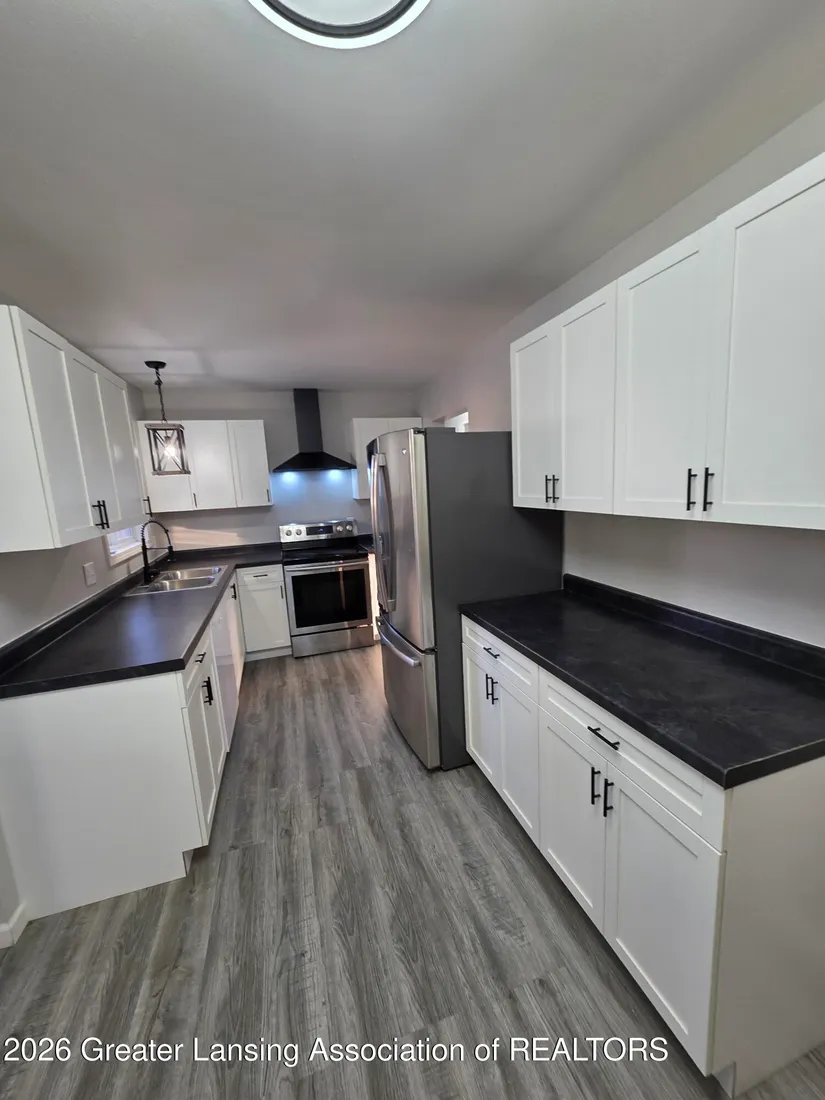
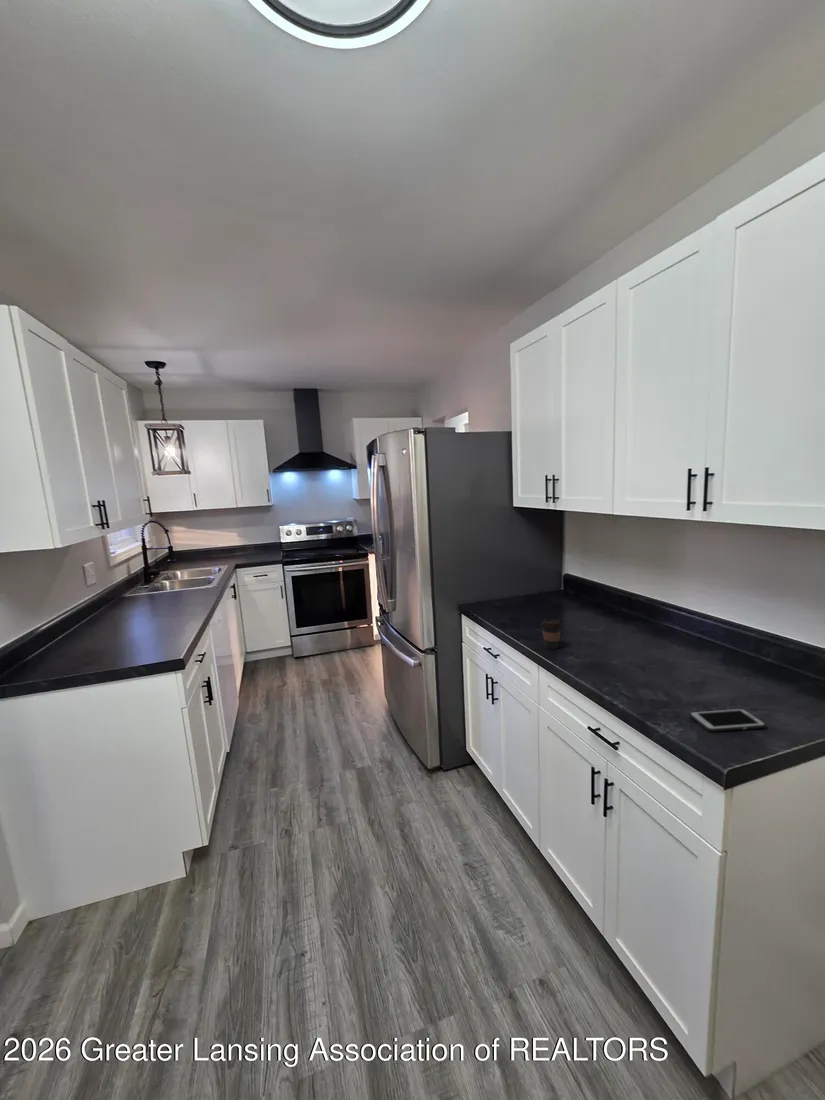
+ cell phone (726, 720)
+ coffee cup (551, 634)
